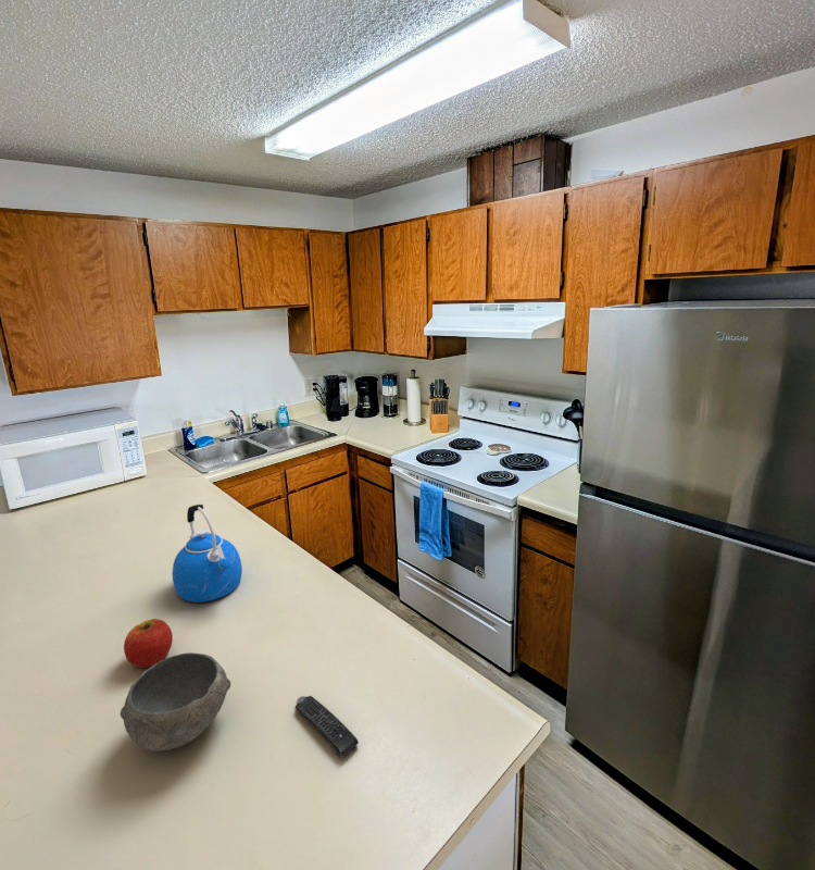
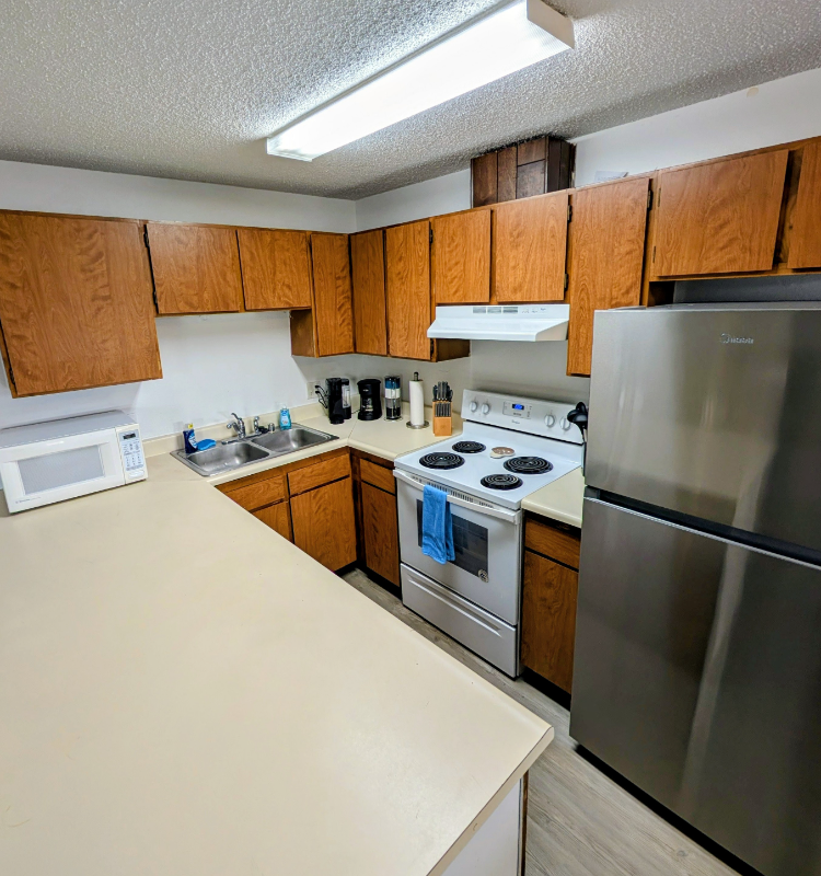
- bowl (178, 704)
- remote control (323, 721)
- apple (148, 641)
- kettle (208, 549)
